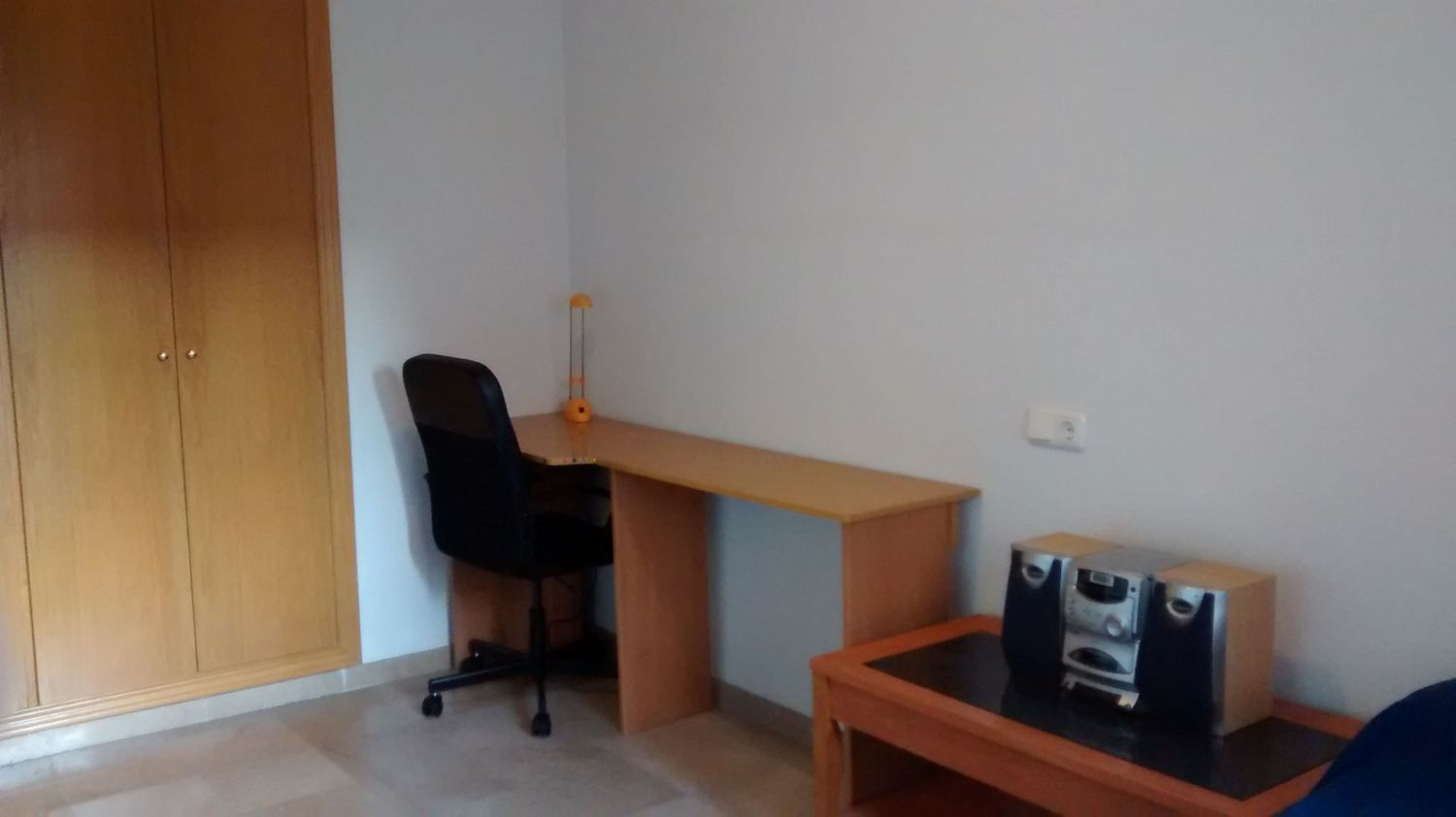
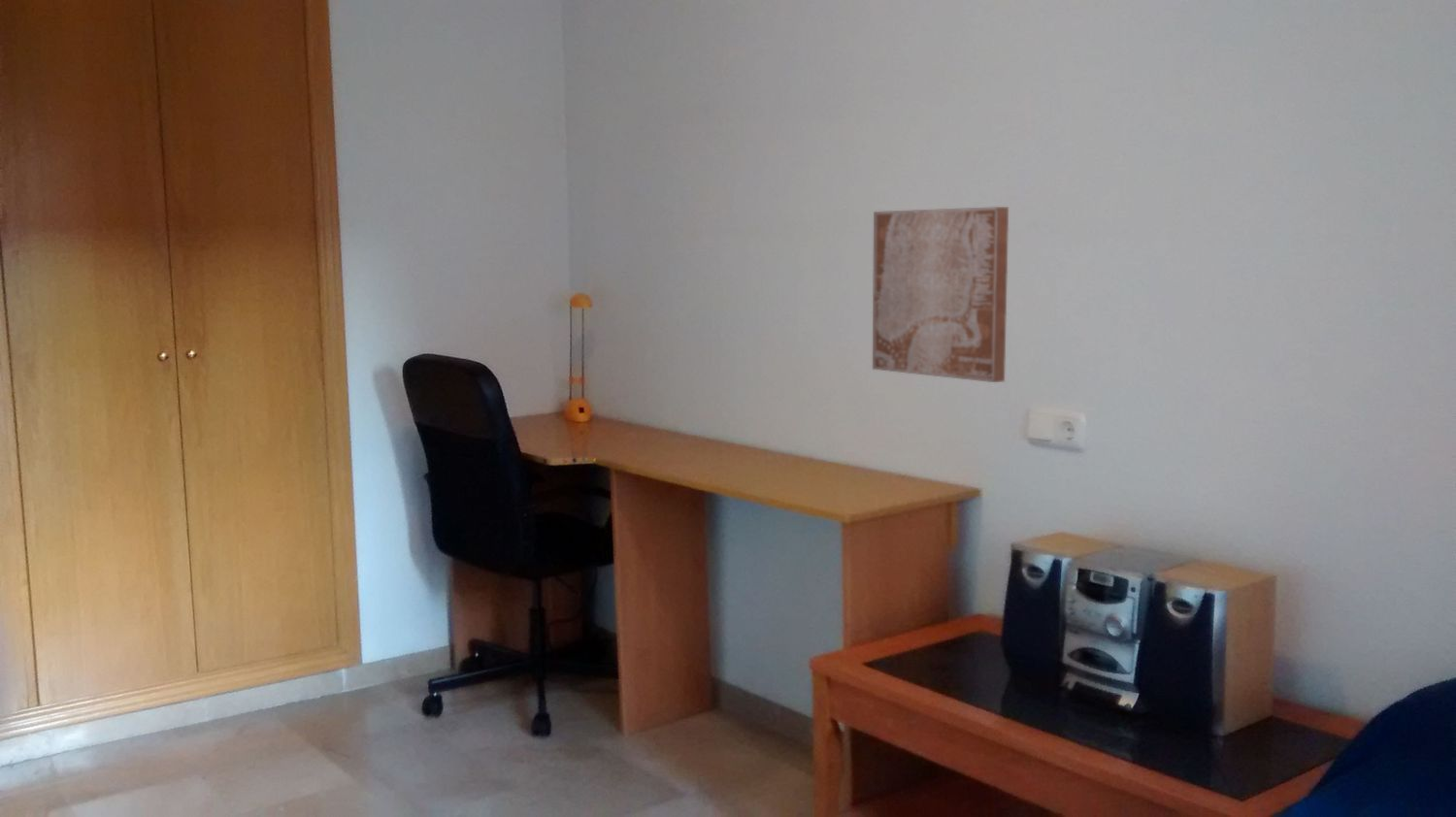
+ wall art (936, 292)
